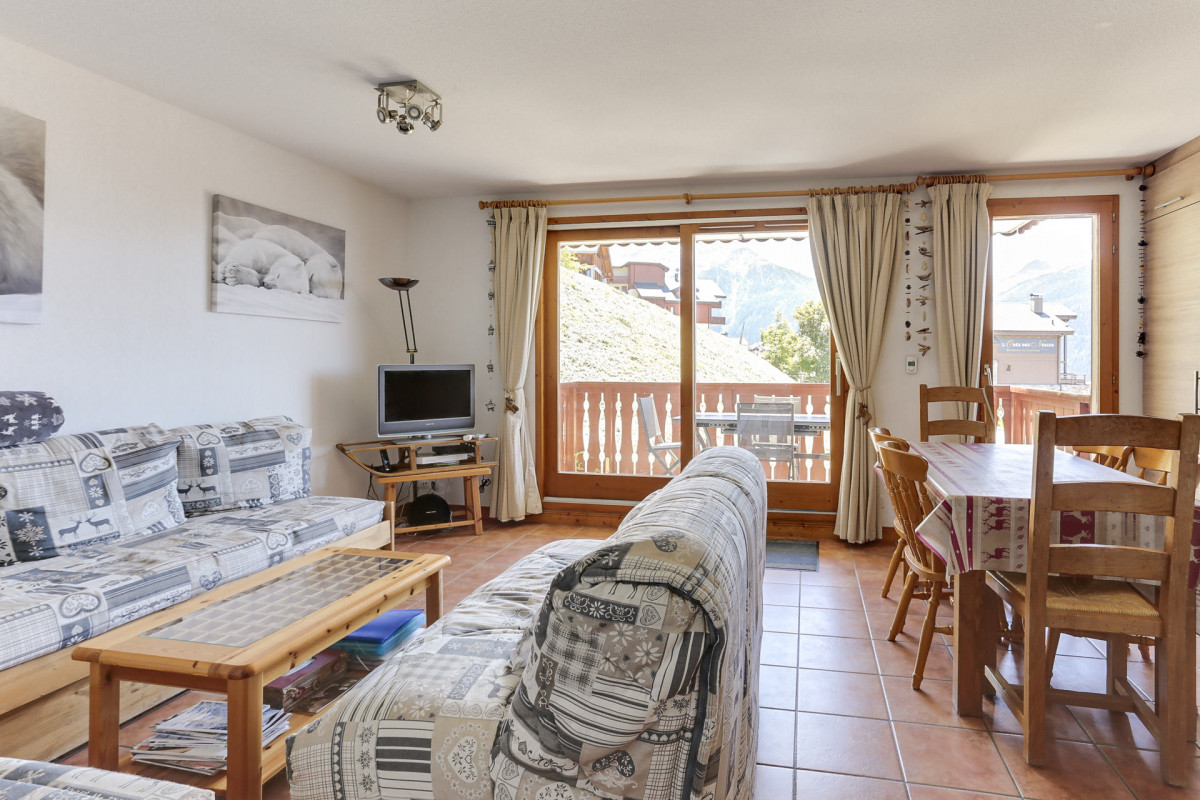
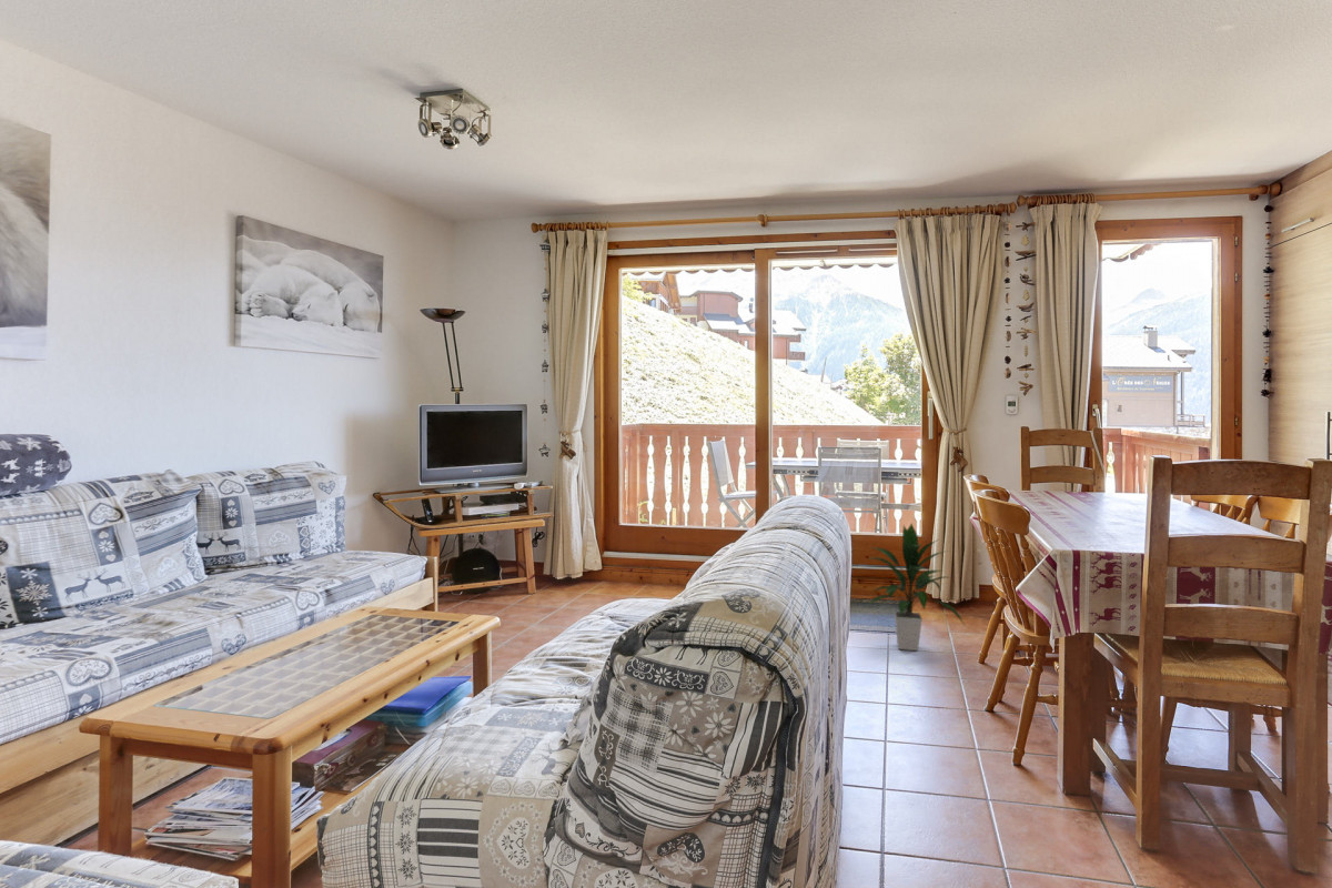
+ indoor plant (911, 587)
